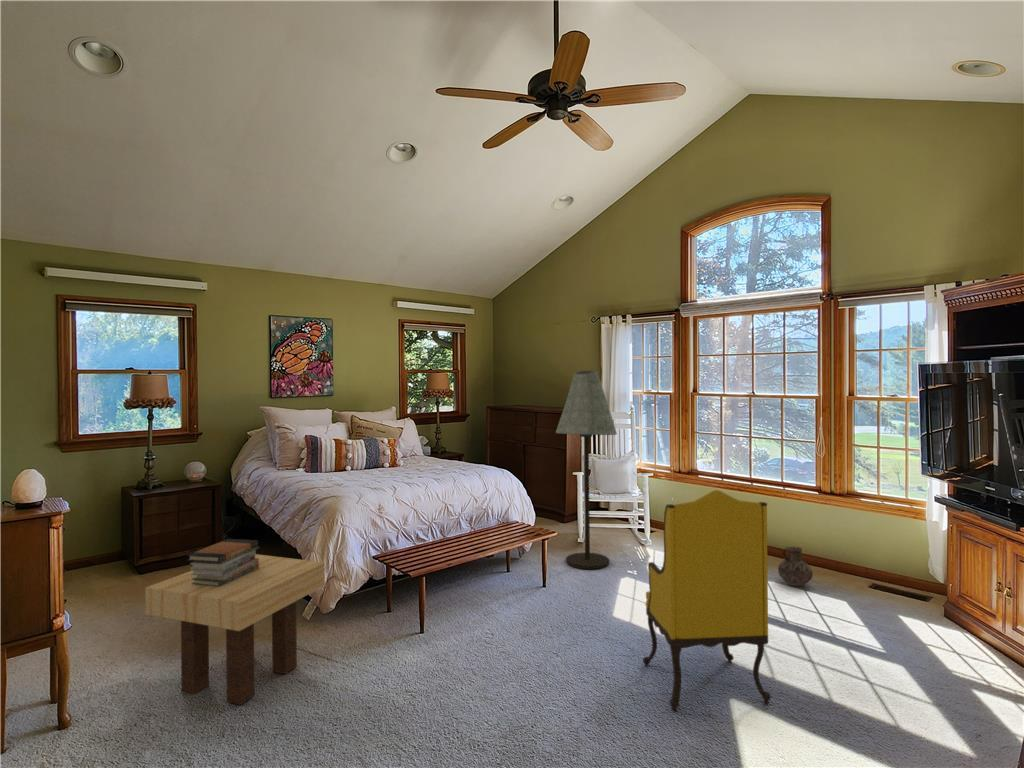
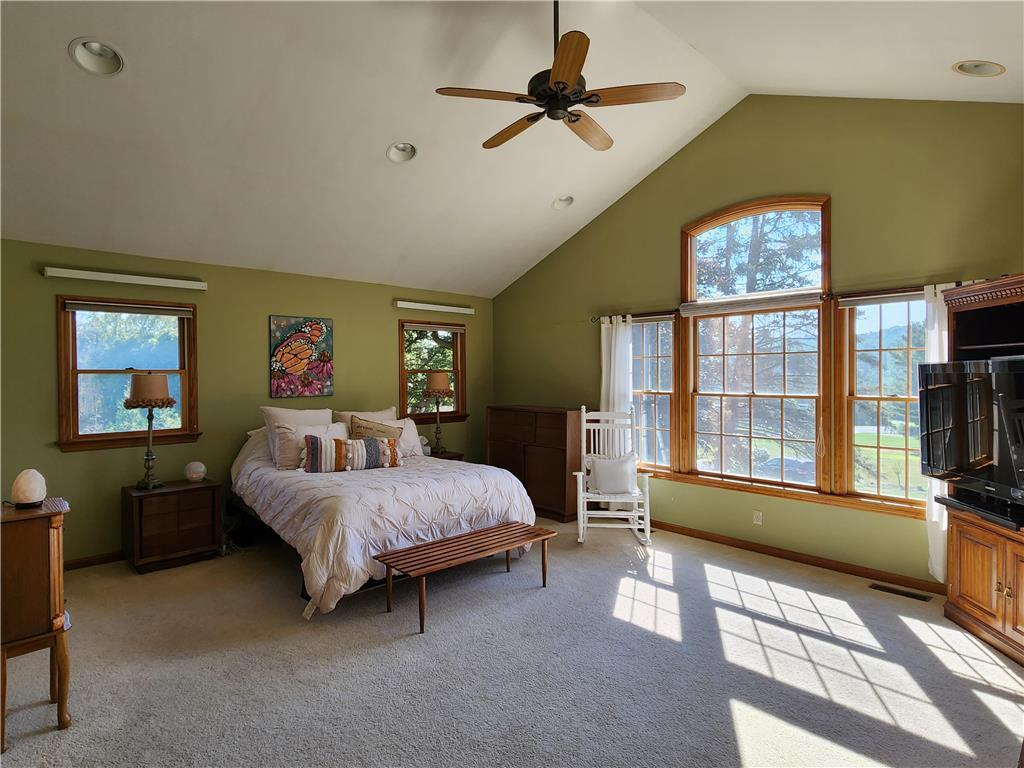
- armchair (701, 583)
- ceramic jug (795, 566)
- book stack (224, 561)
- side table (241, 626)
- floor lamp (586, 466)
